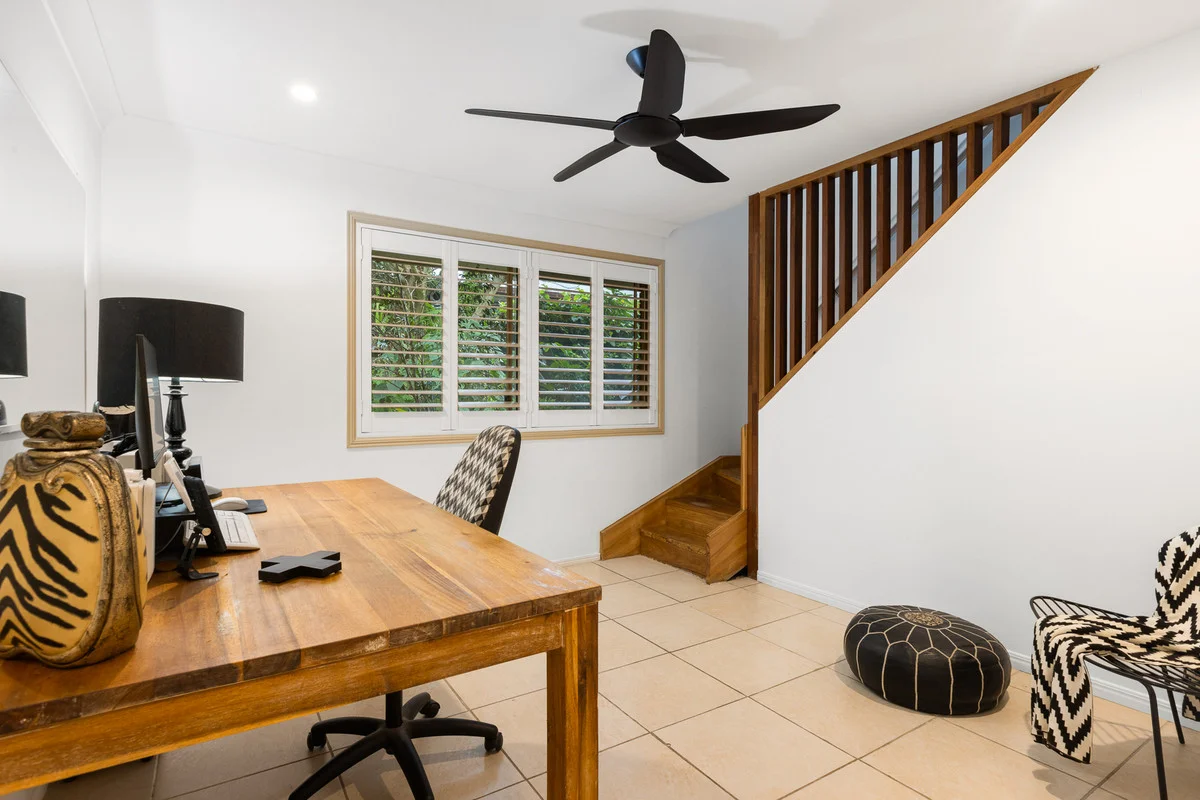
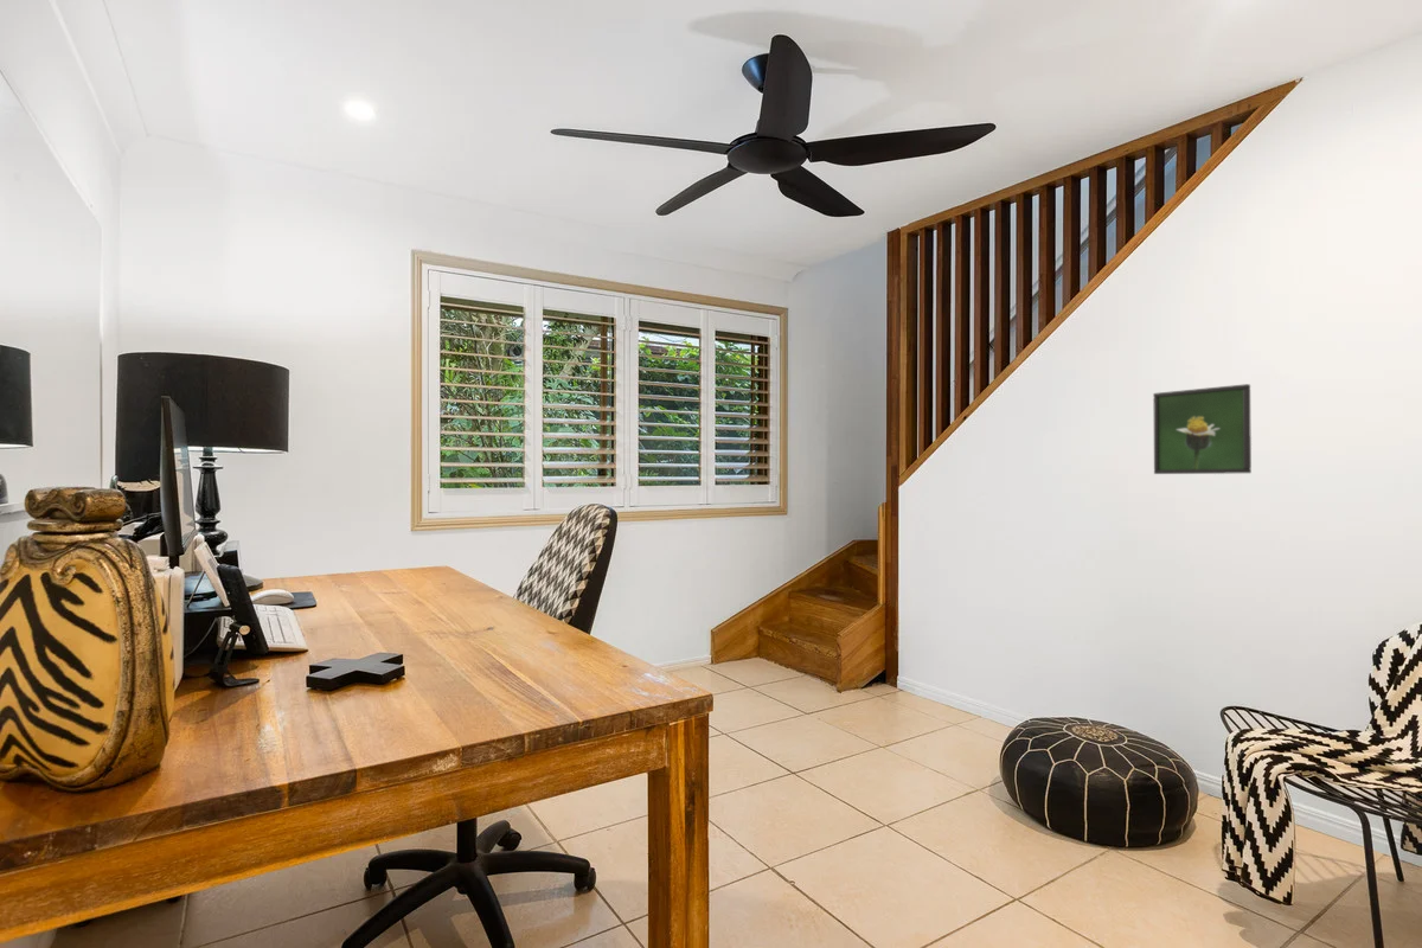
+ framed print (1199, 431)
